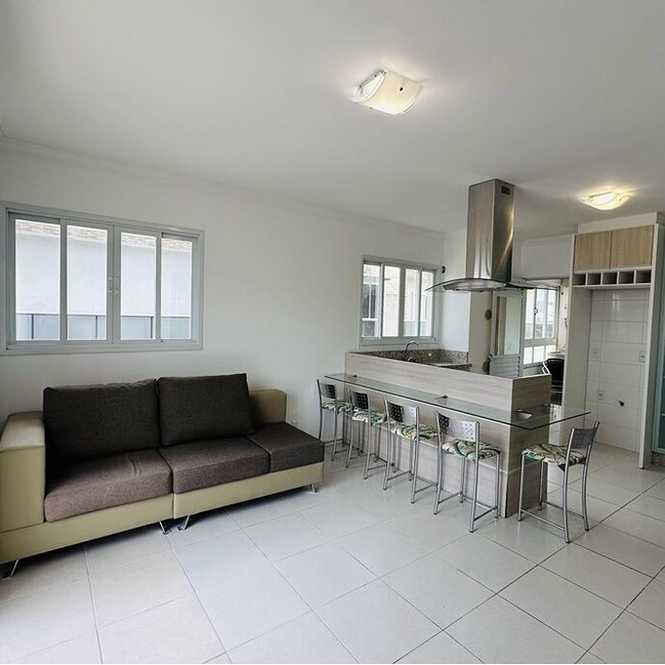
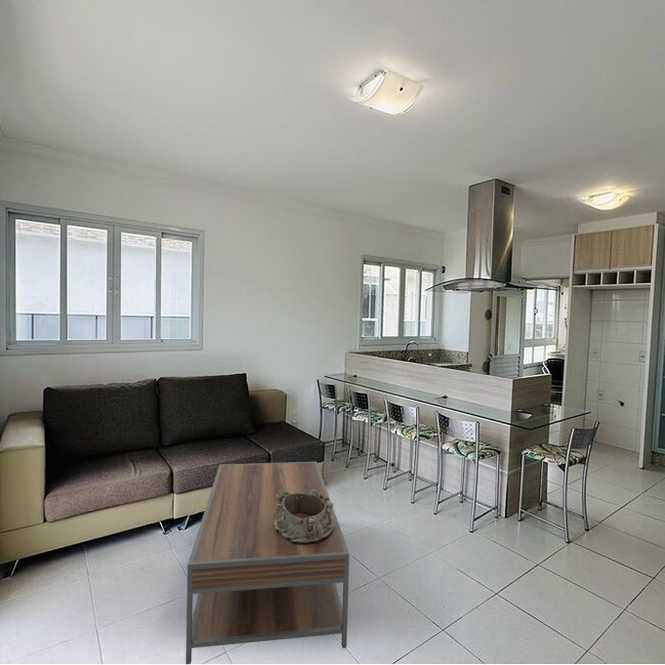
+ coffee table (272, 535)
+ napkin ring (304, 511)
